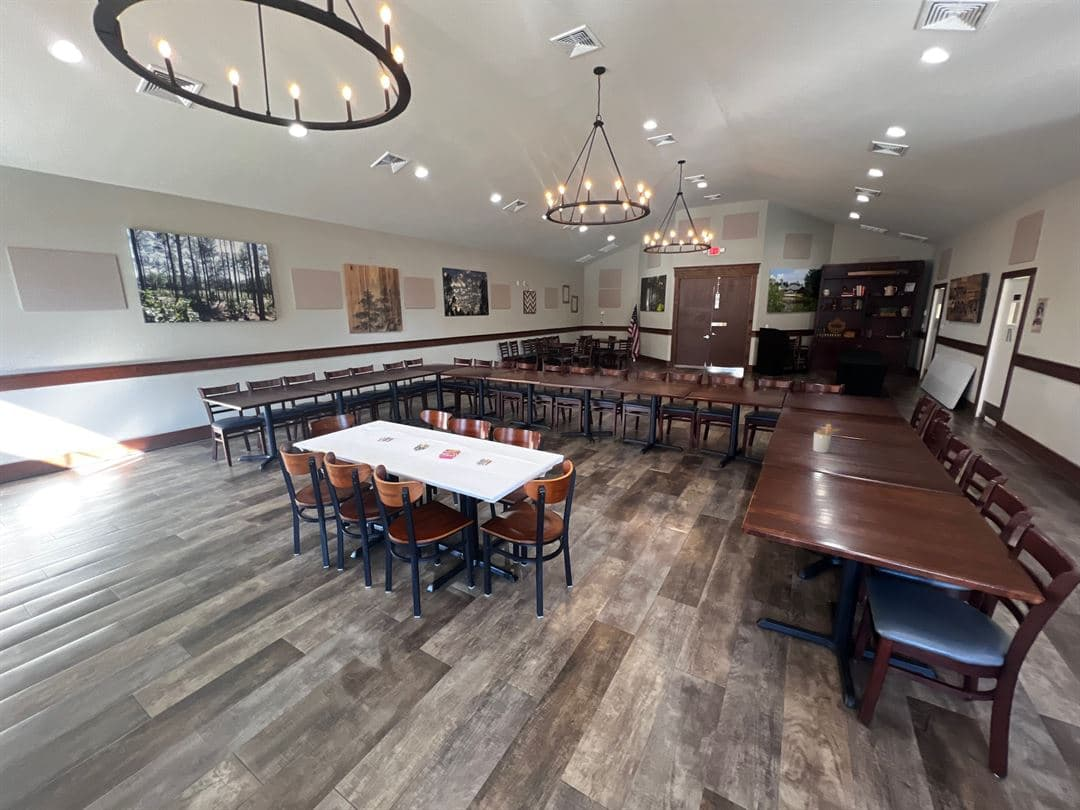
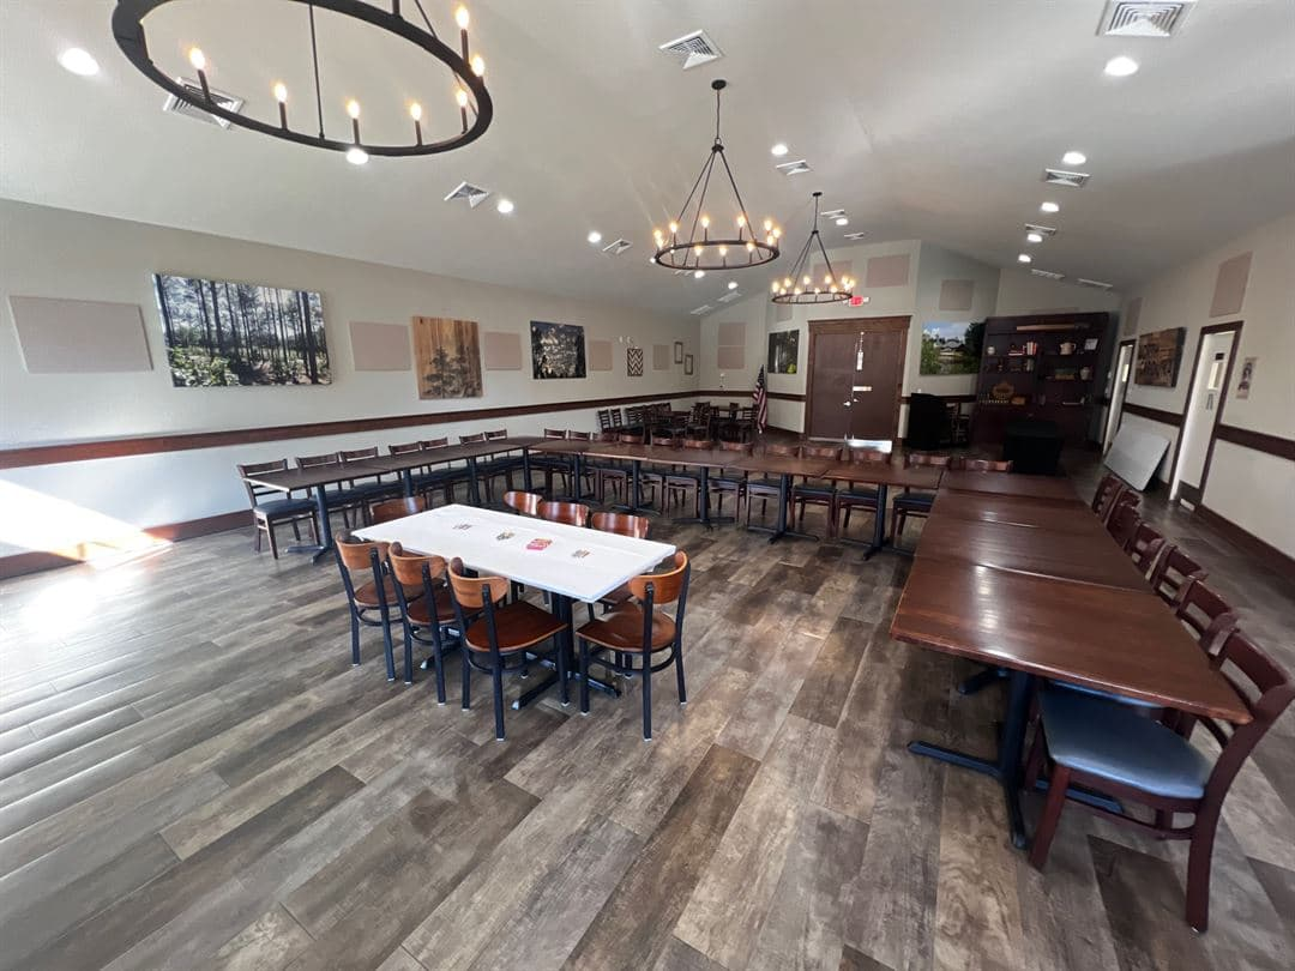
- utensil holder (826, 438)
